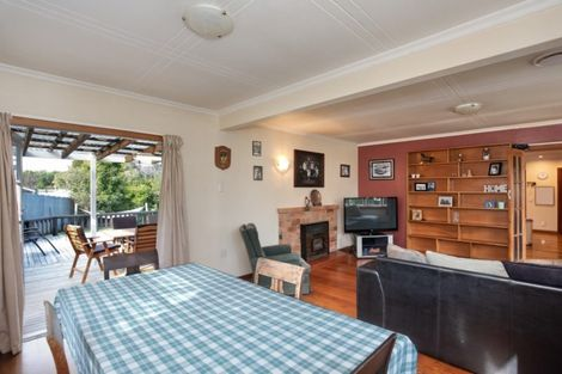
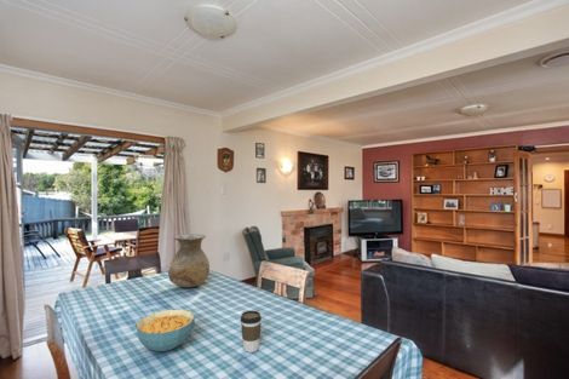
+ coffee cup (251, 331)
+ vase (189, 260)
+ cereal bowl (166, 333)
